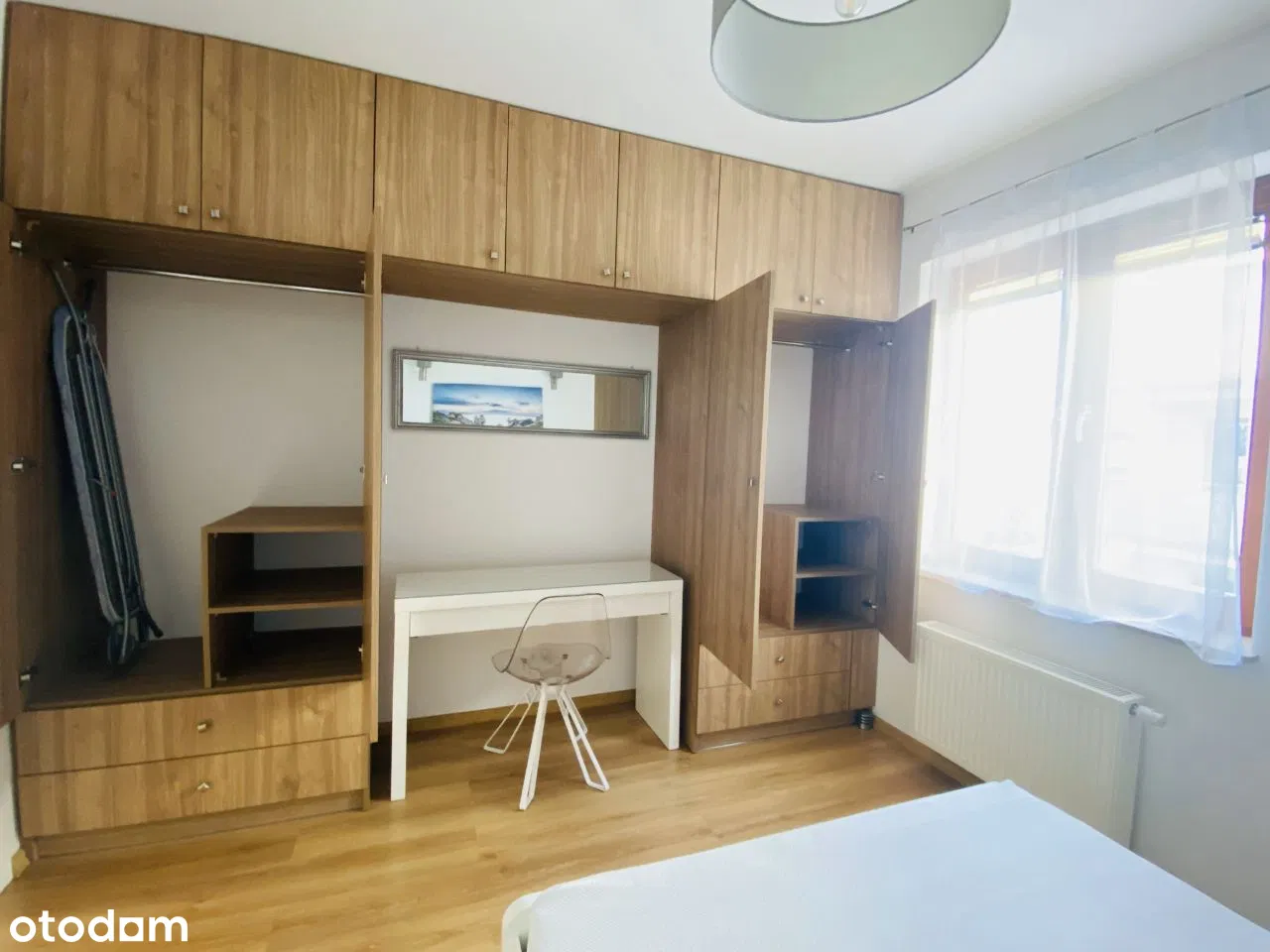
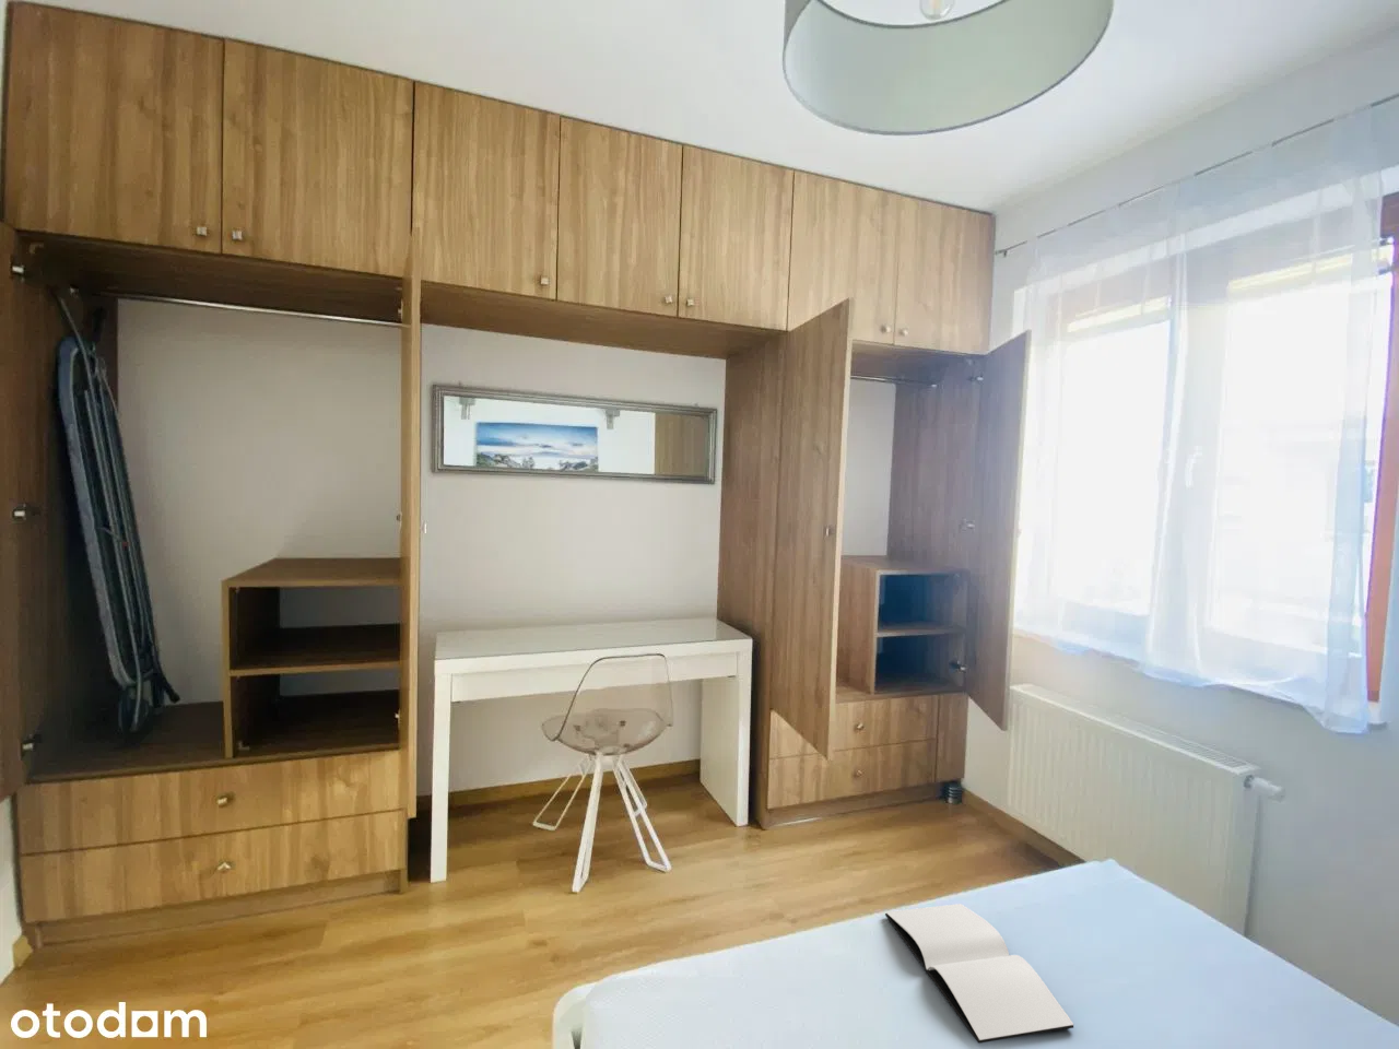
+ book (968, 958)
